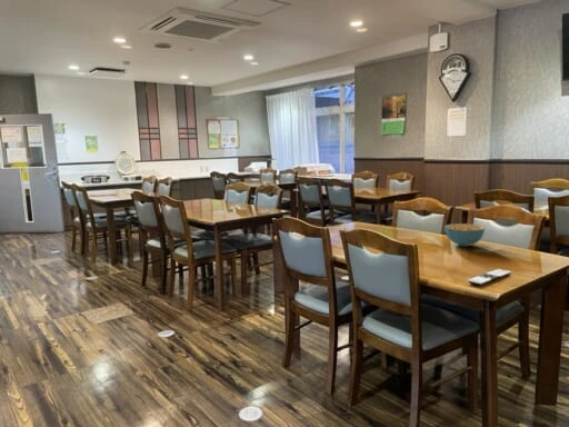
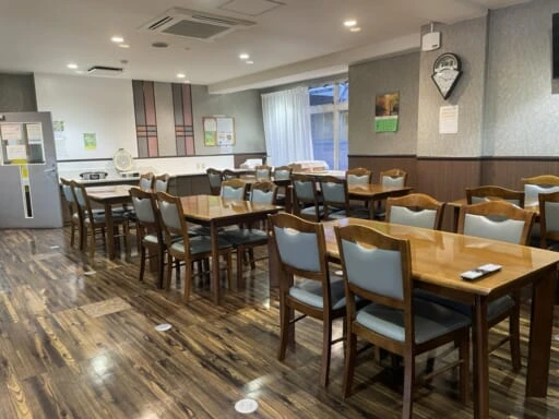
- cereal bowl (463, 236)
